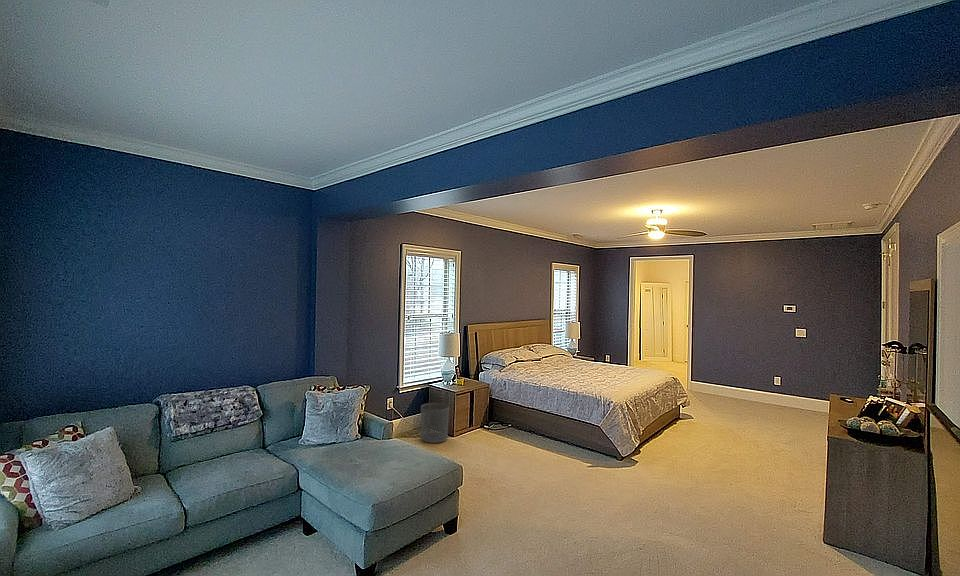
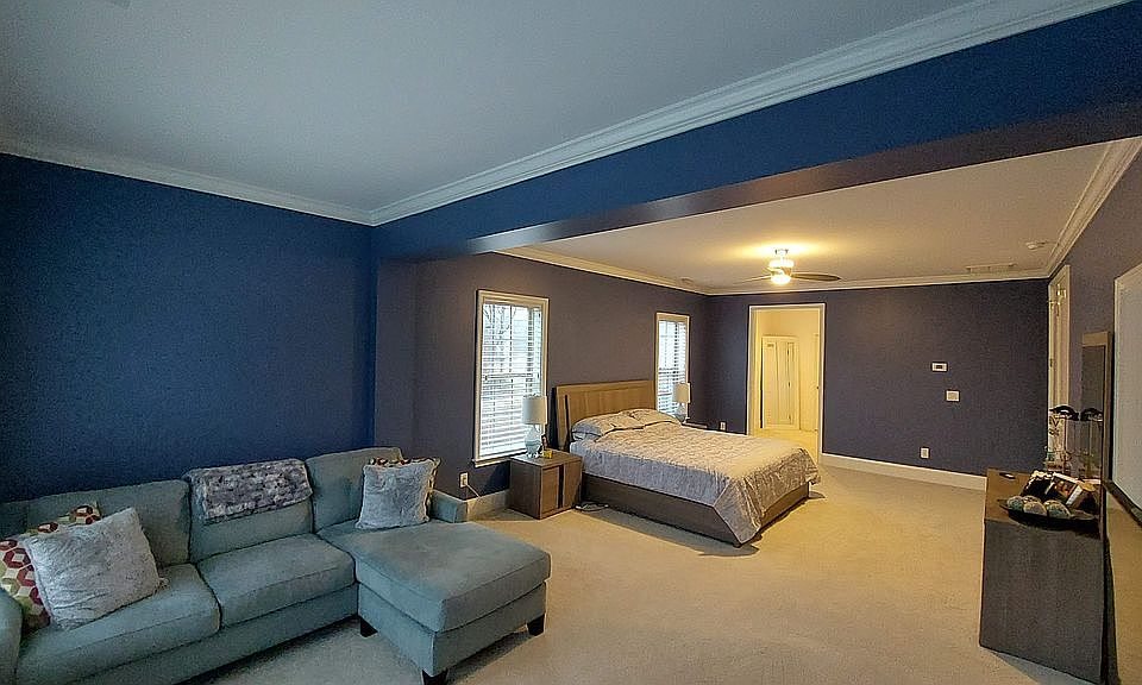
- waste bin (434, 422)
